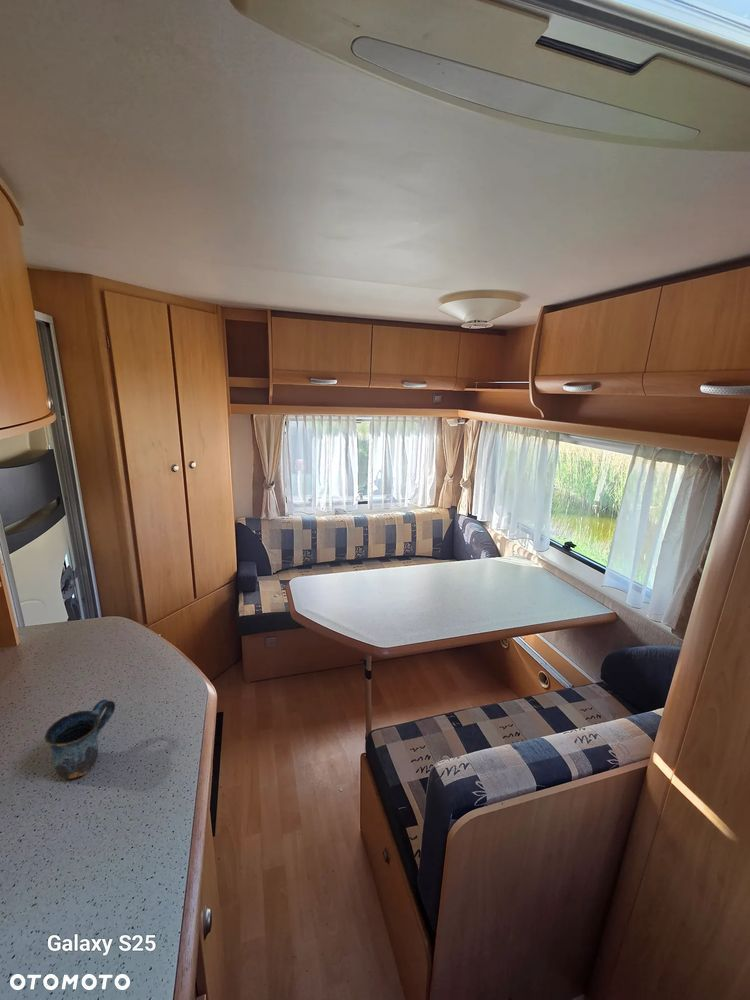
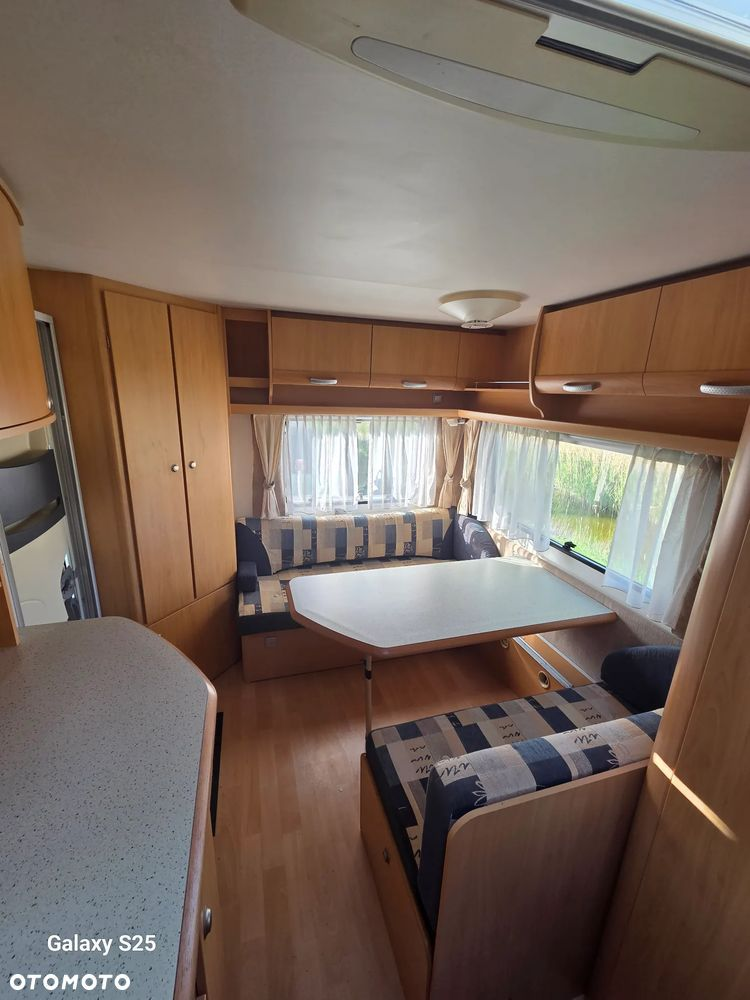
- mug (86, 740)
